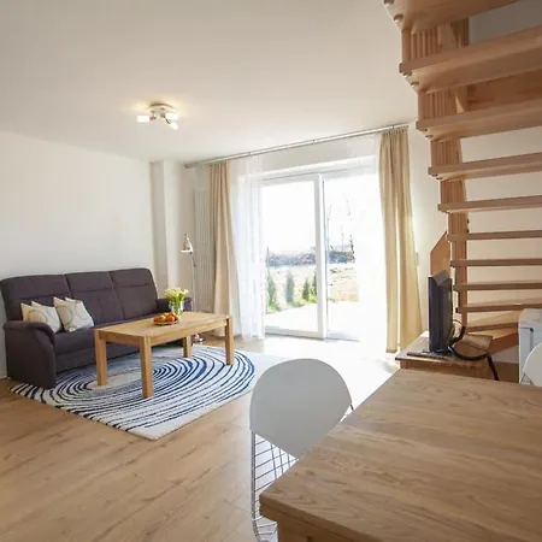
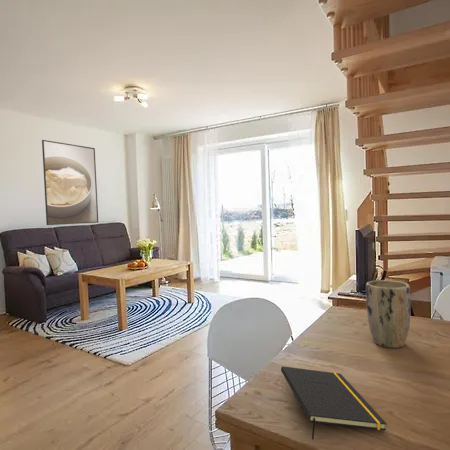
+ notepad (327, 394)
+ plant pot (387, 313)
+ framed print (72, 184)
